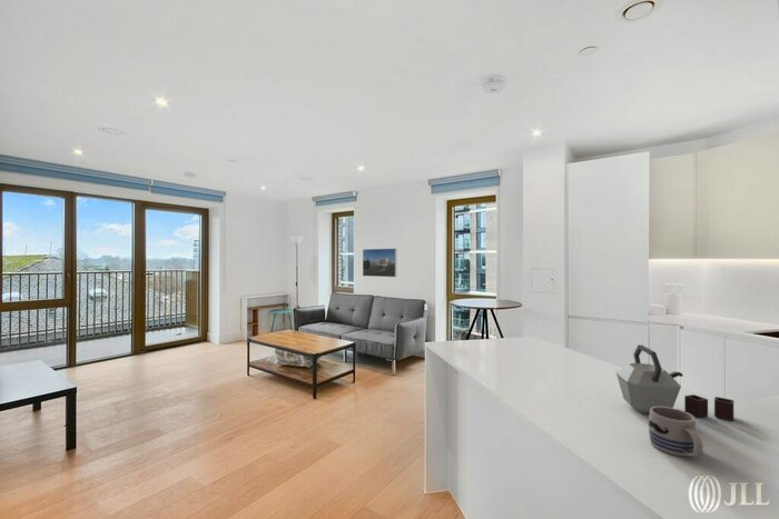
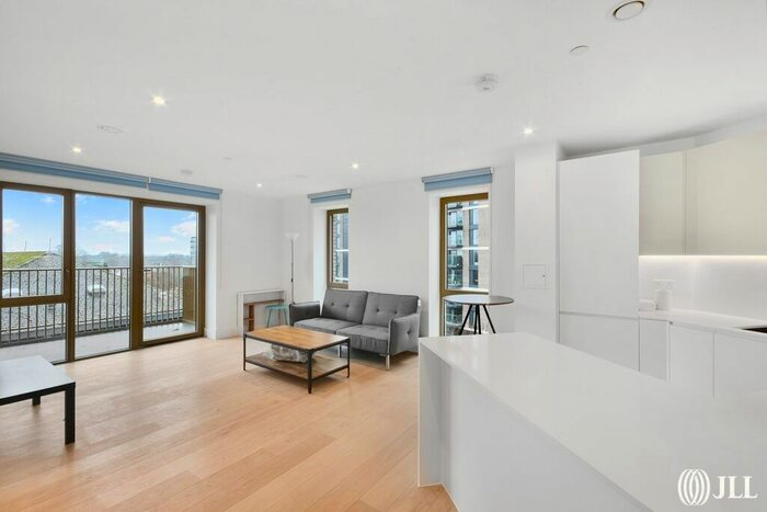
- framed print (378, 262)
- kettle (676, 381)
- mug (677, 432)
